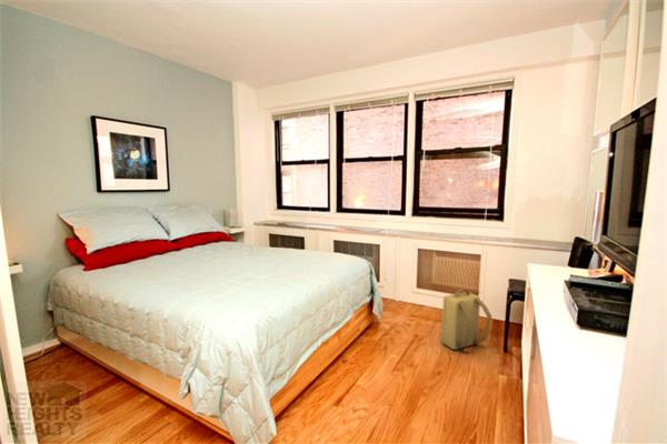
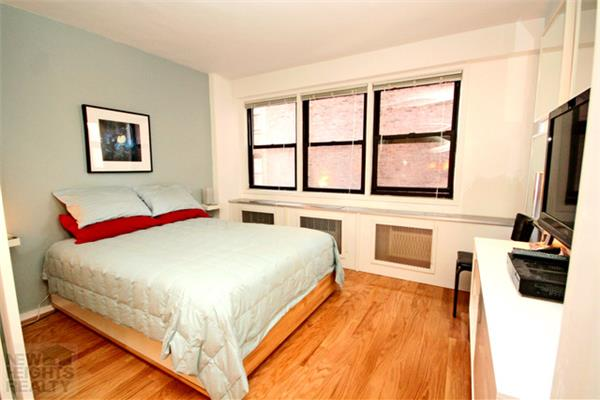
- backpack (465, 317)
